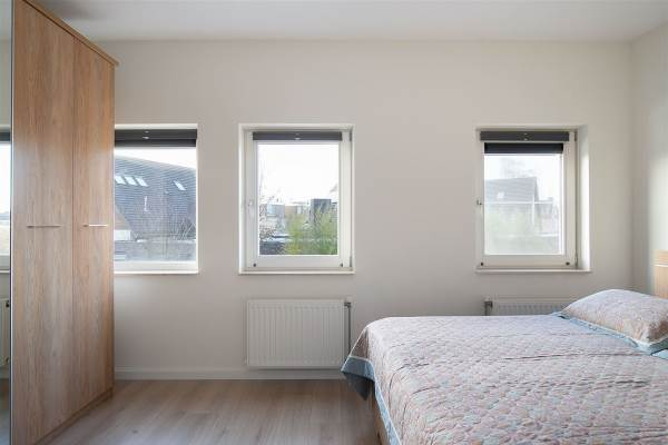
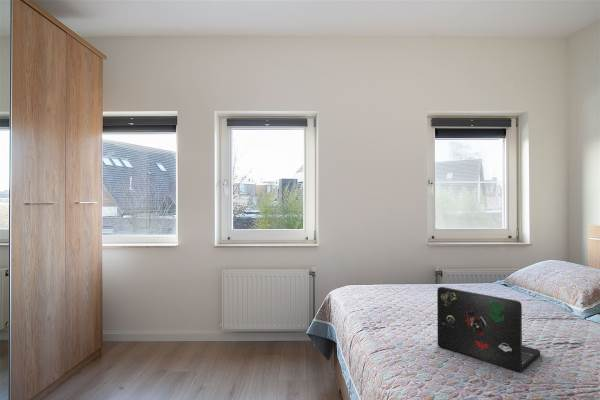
+ laptop (487, 319)
